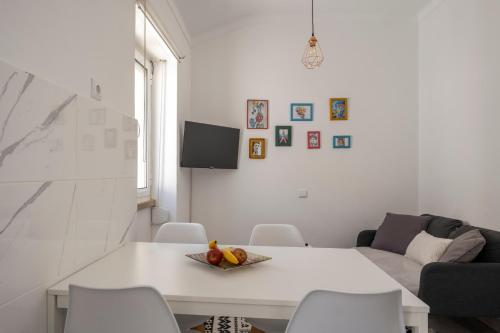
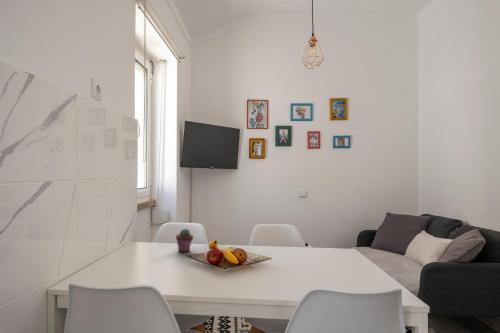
+ potted succulent (184, 239)
